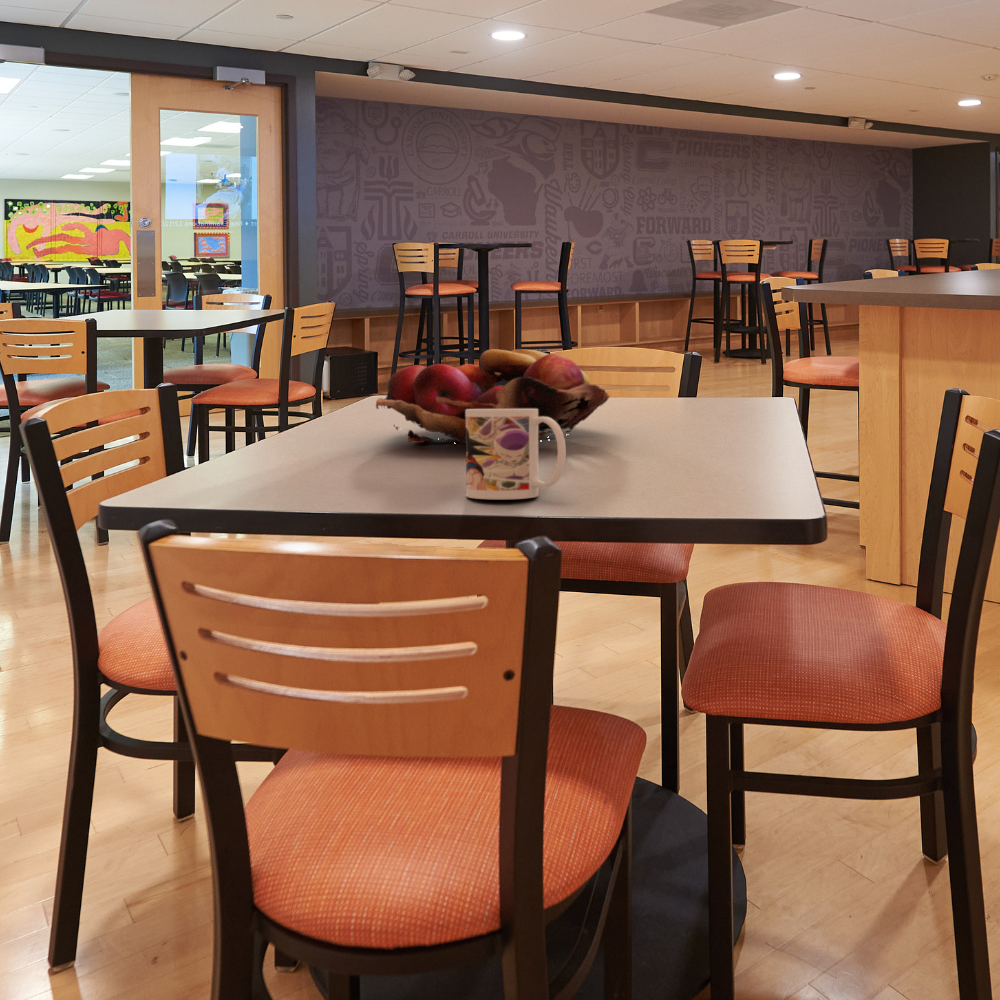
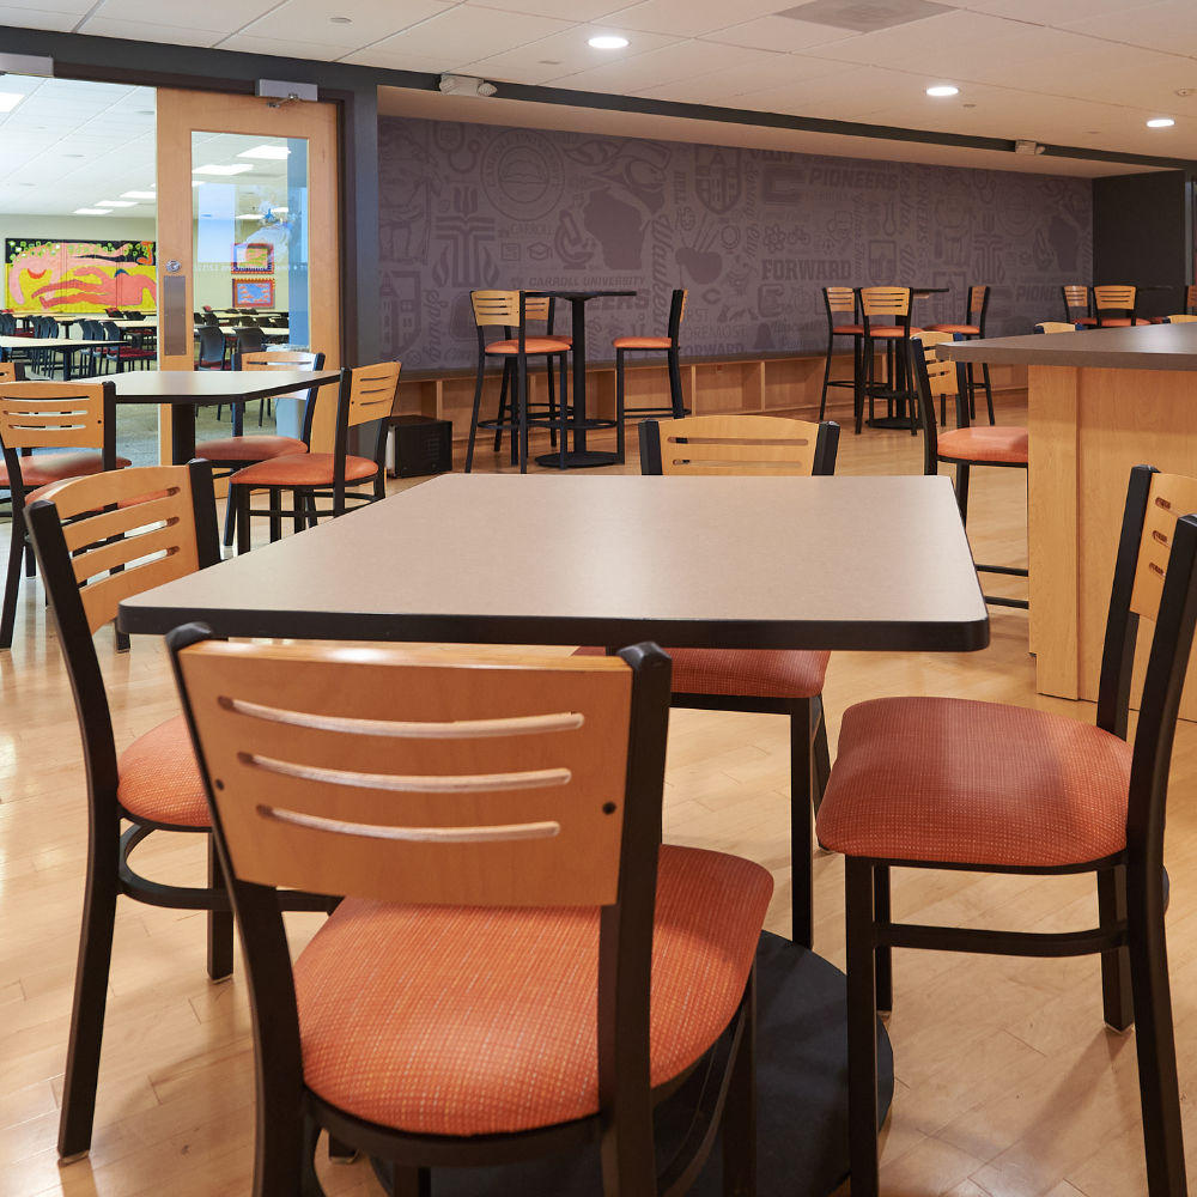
- mug (516, 453)
- fruit basket (495, 394)
